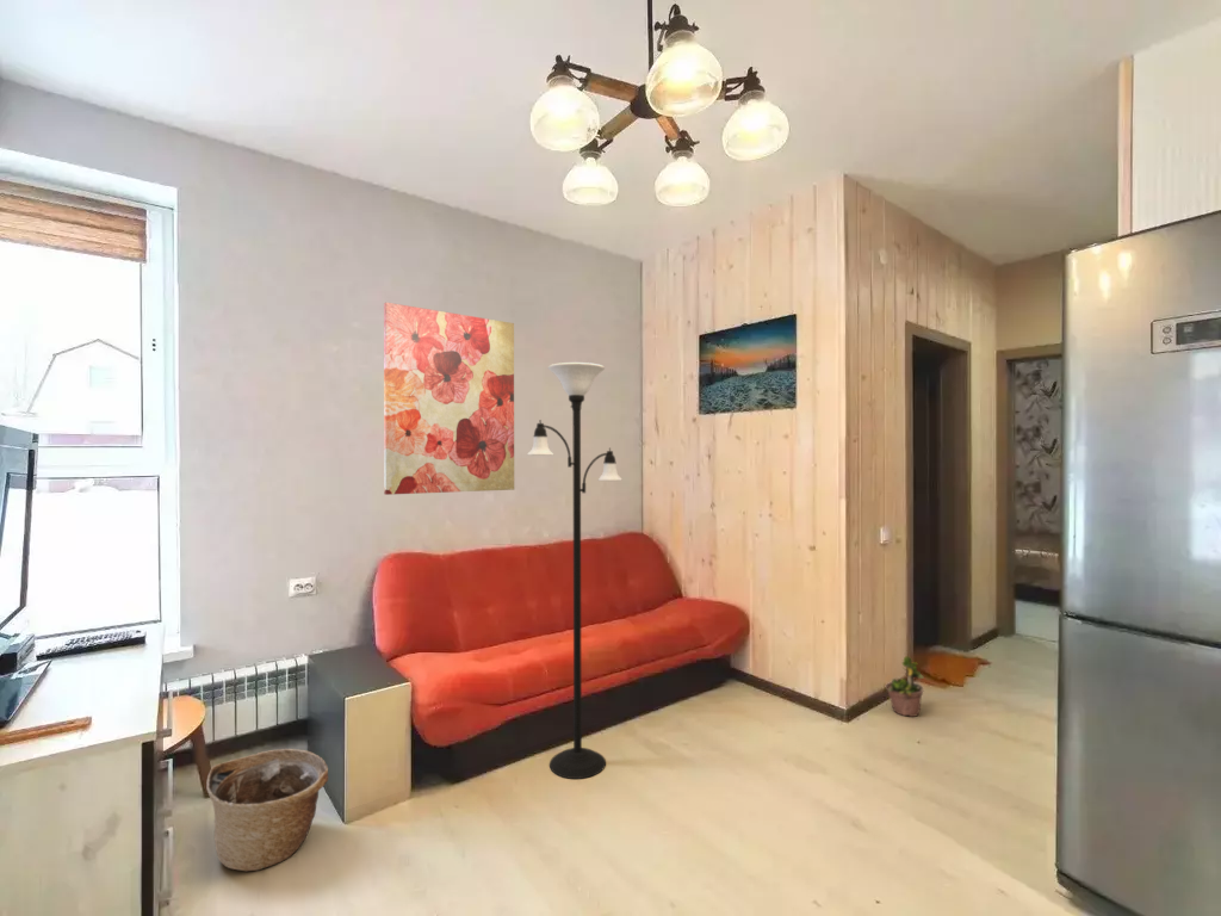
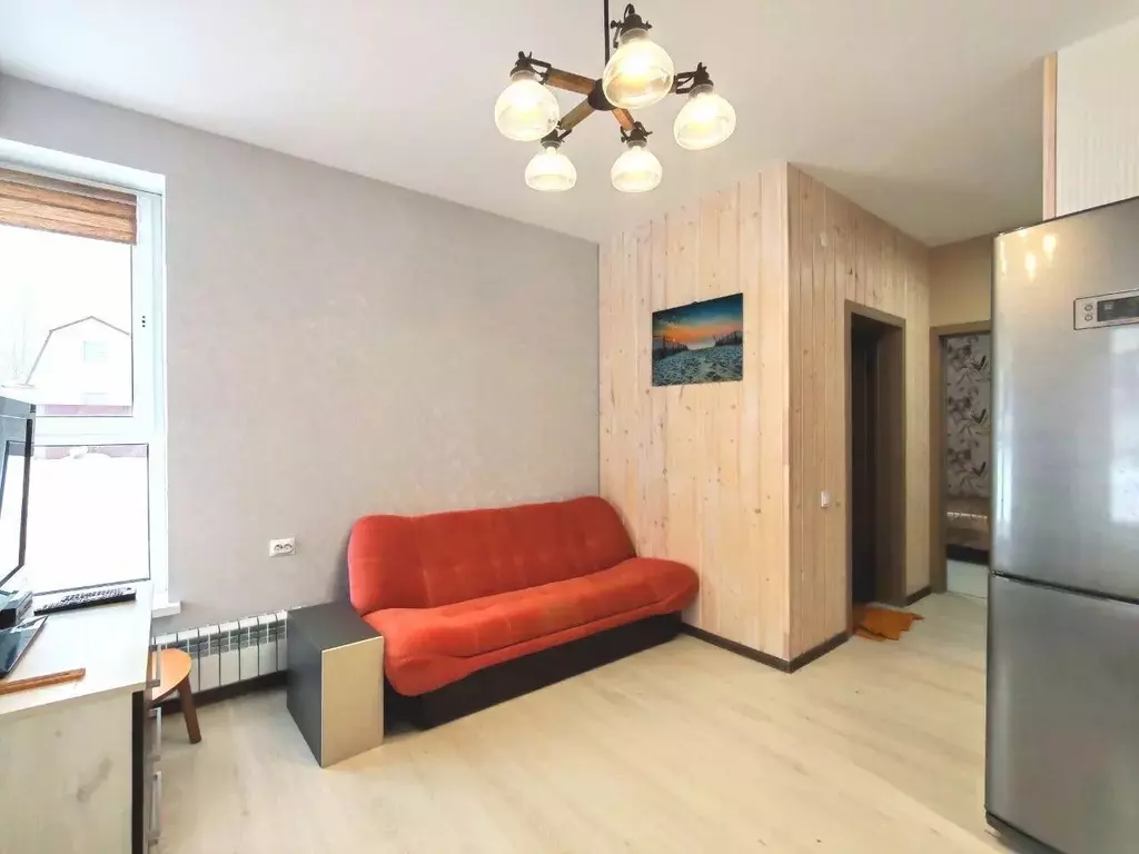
- wall art (453, 402)
- floor lamp (576, 564)
- potted plant (903, 679)
- basket (268, 804)
